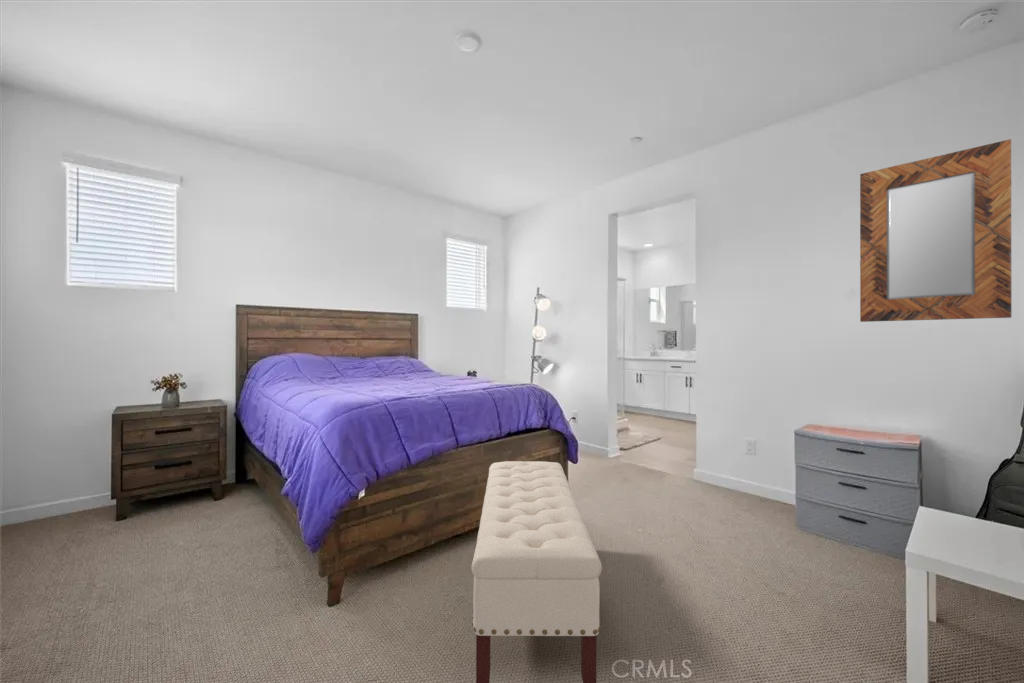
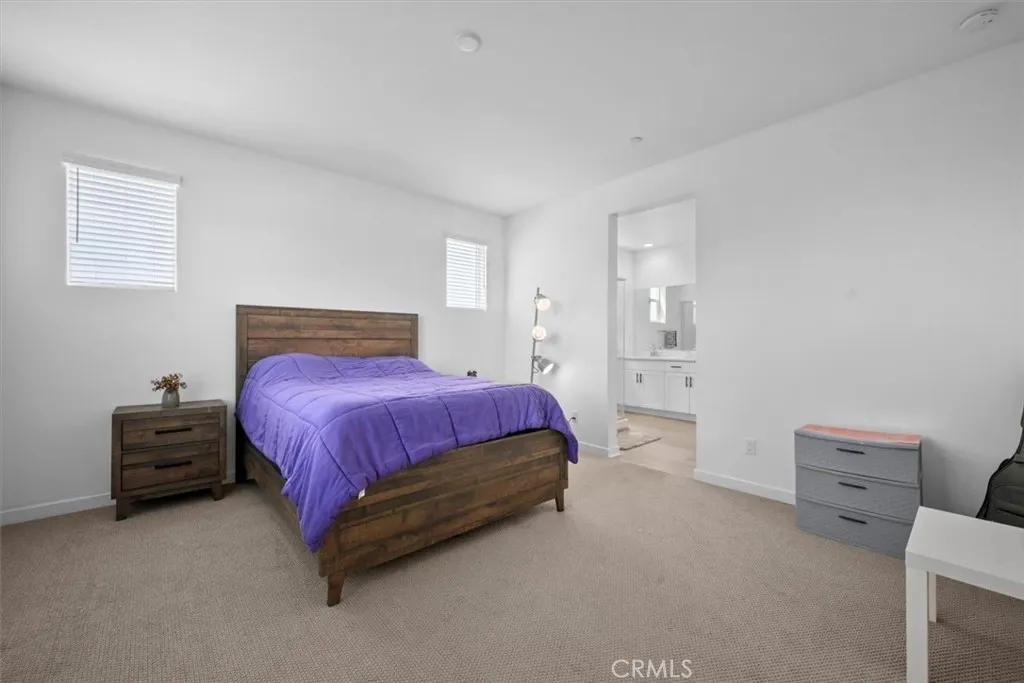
- bench (529, 548)
- home mirror (928, 239)
